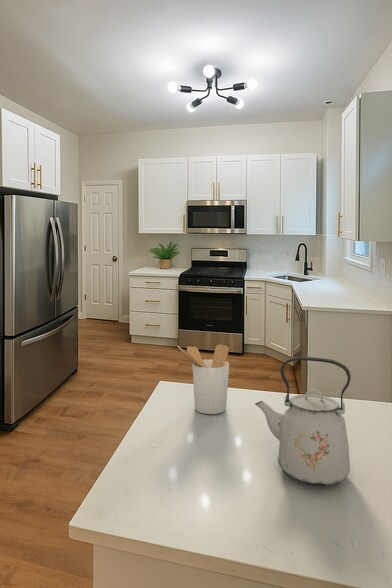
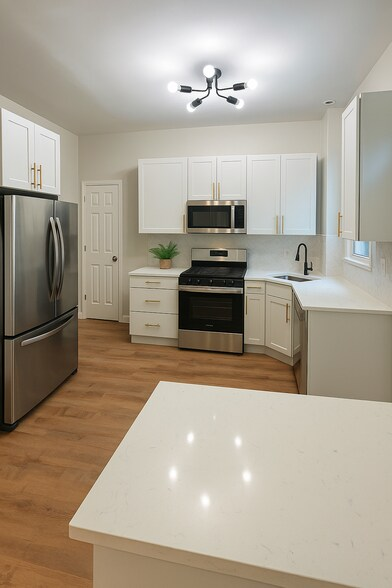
- kettle (300, 413)
- utensil holder (202, 376)
